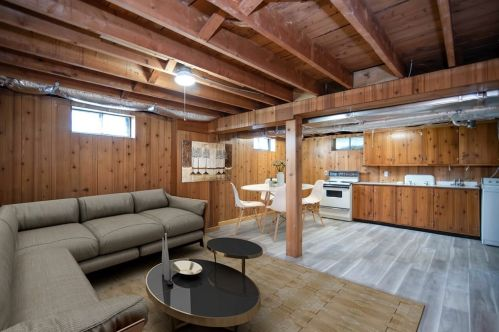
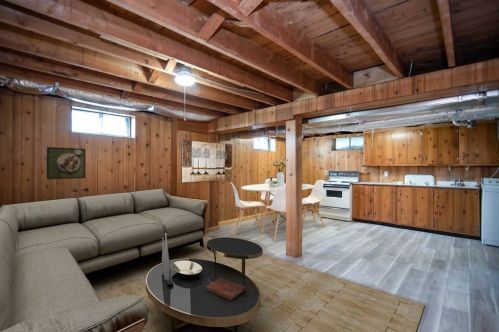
+ diary (225, 288)
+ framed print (67, 163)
